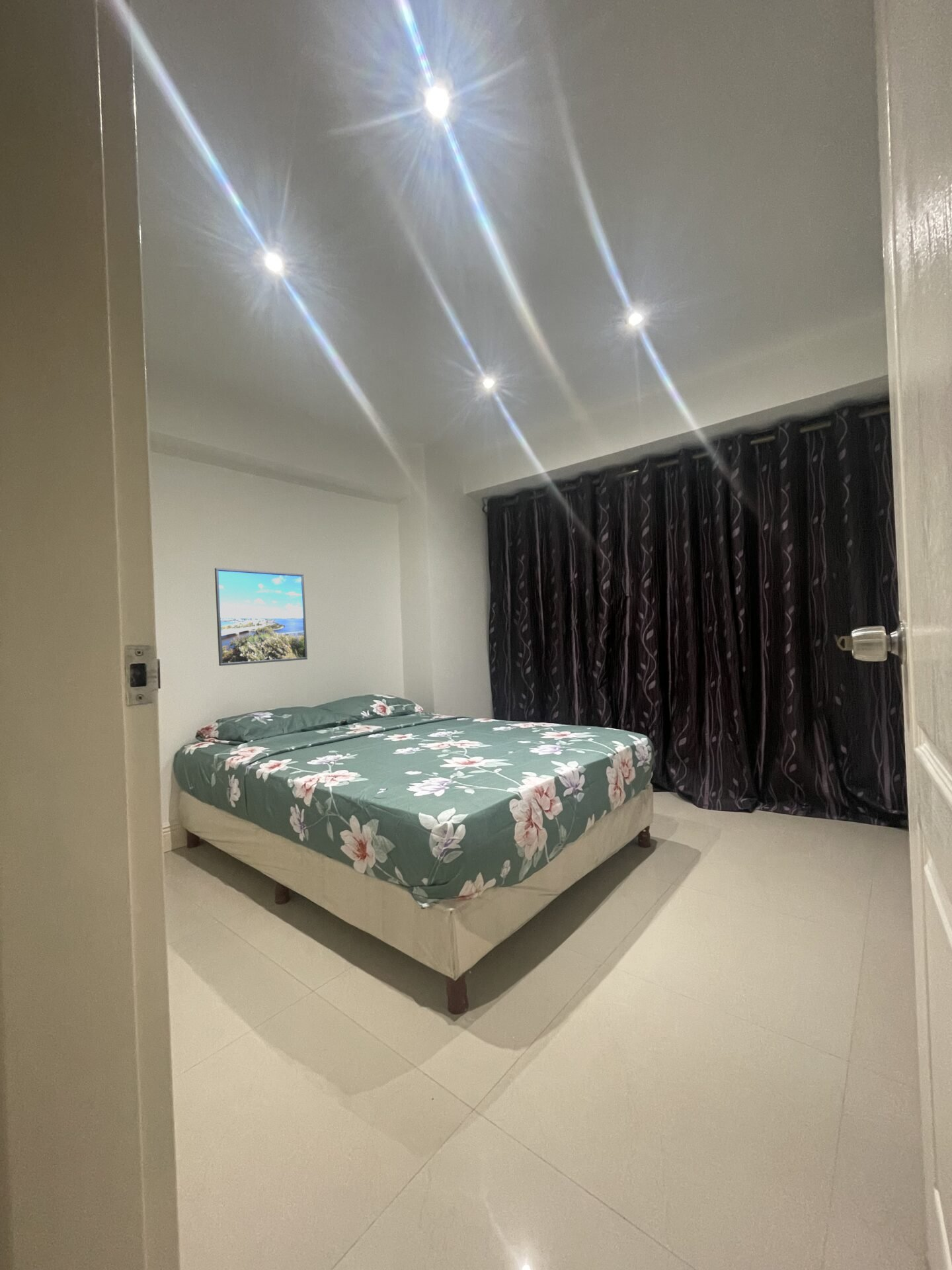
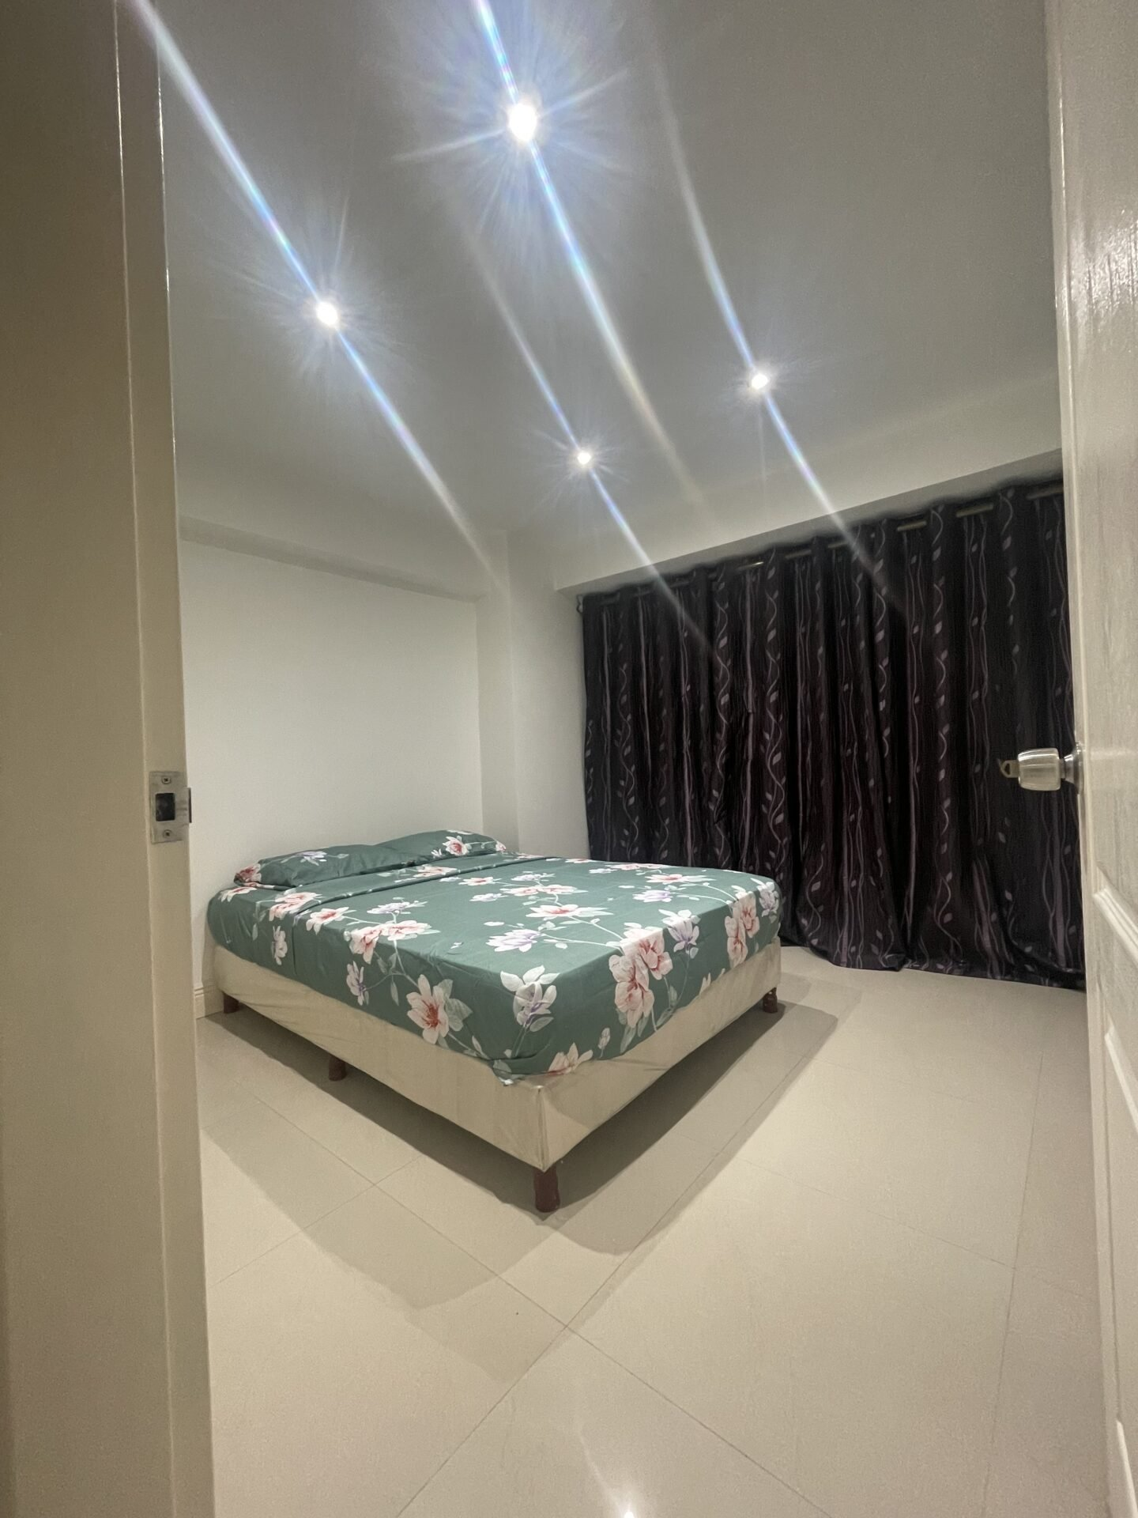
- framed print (264, 616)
